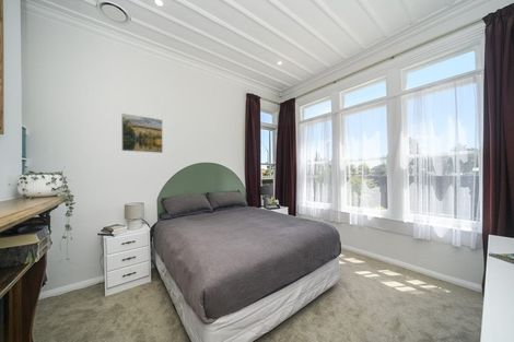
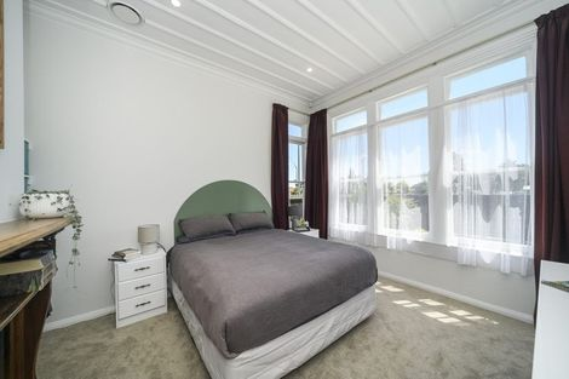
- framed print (142, 134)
